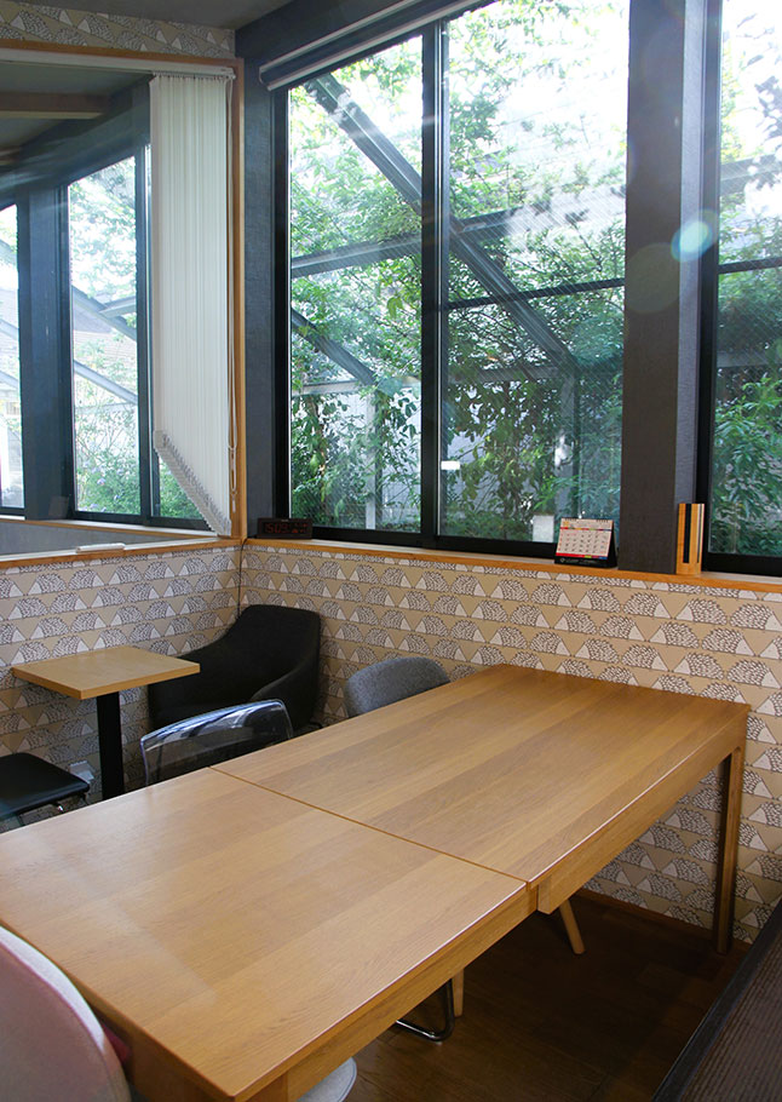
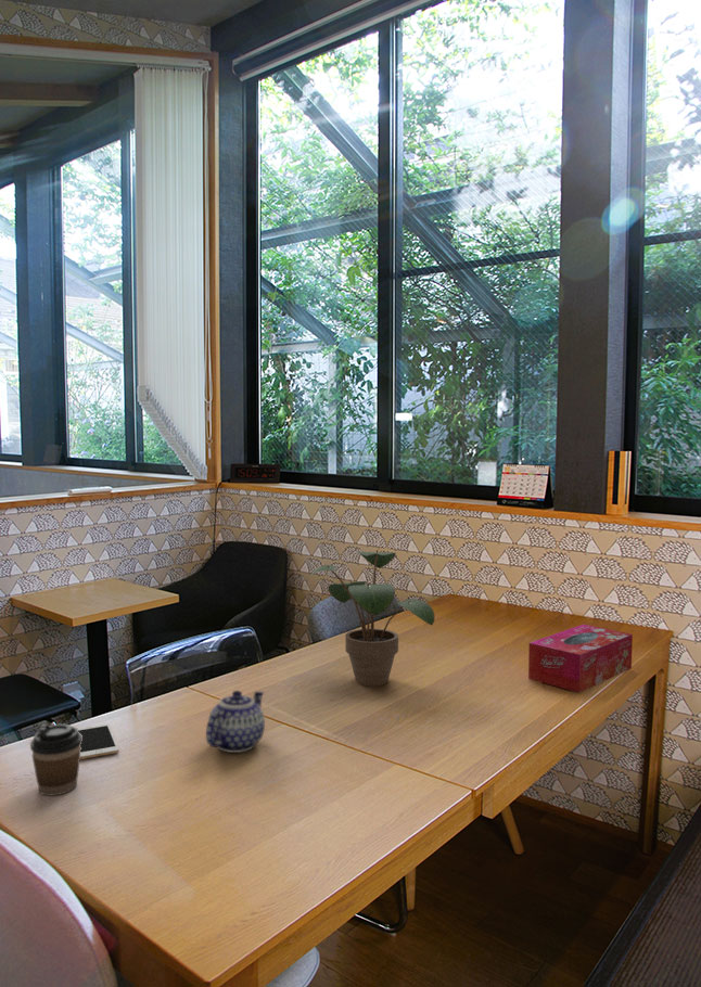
+ potted plant (371, 618)
+ tissue box (581, 655)
+ cell phone (94, 740)
+ coffee cup (56, 756)
+ teapot (237, 718)
